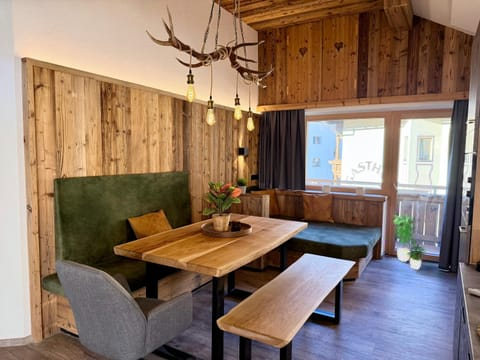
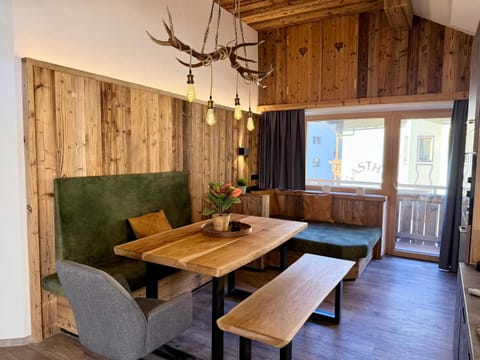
- potted plant (408, 239)
